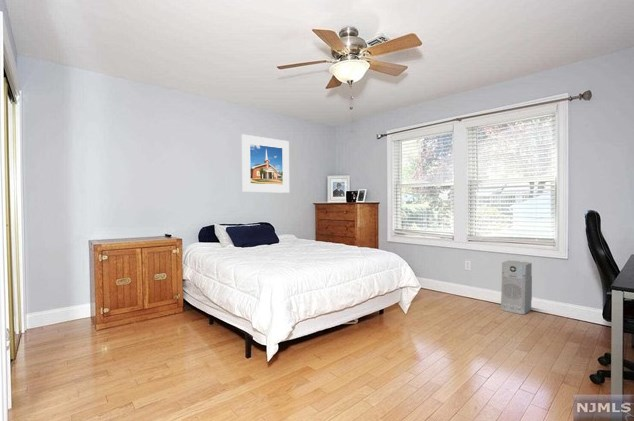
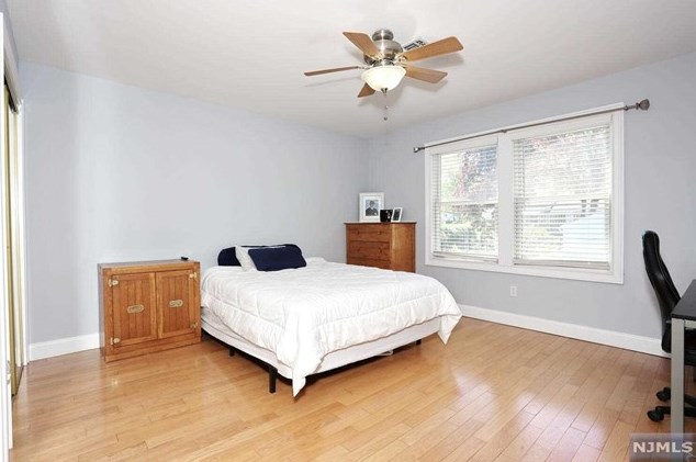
- air purifier (516, 286)
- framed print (266, 165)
